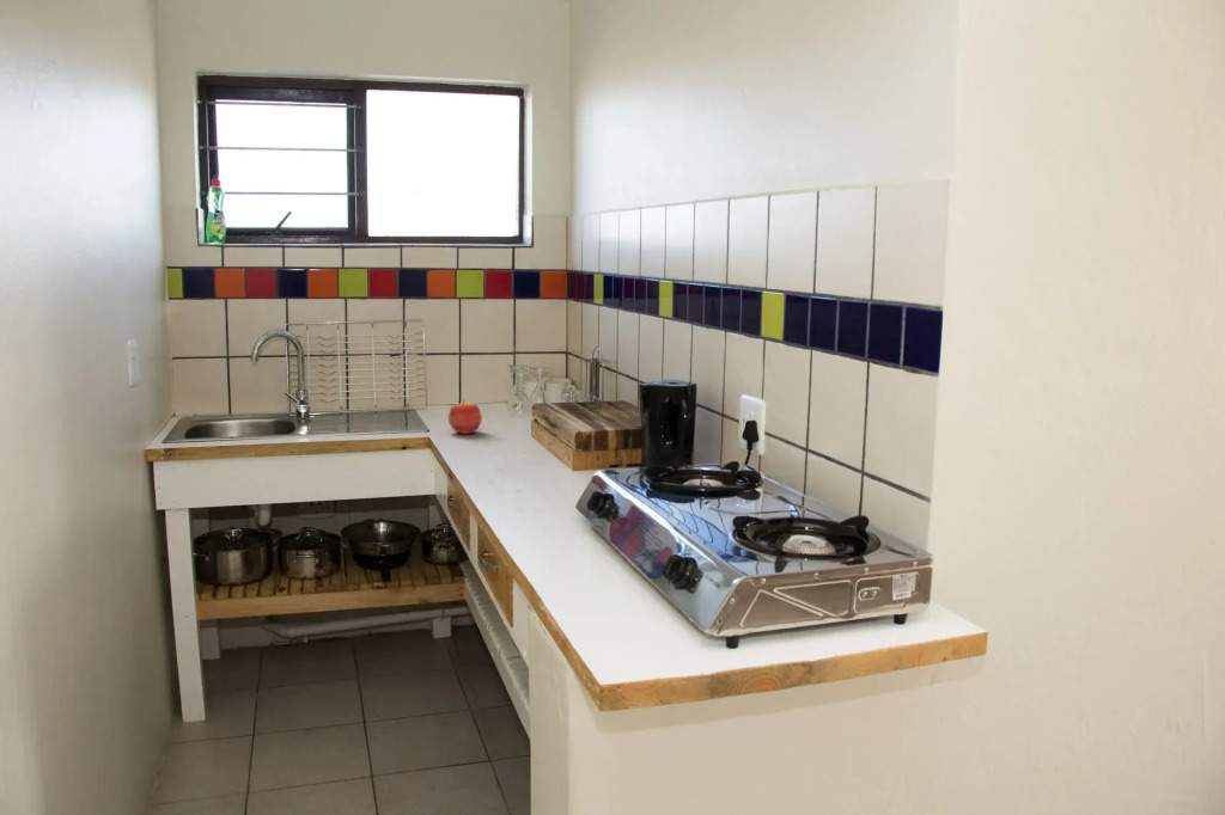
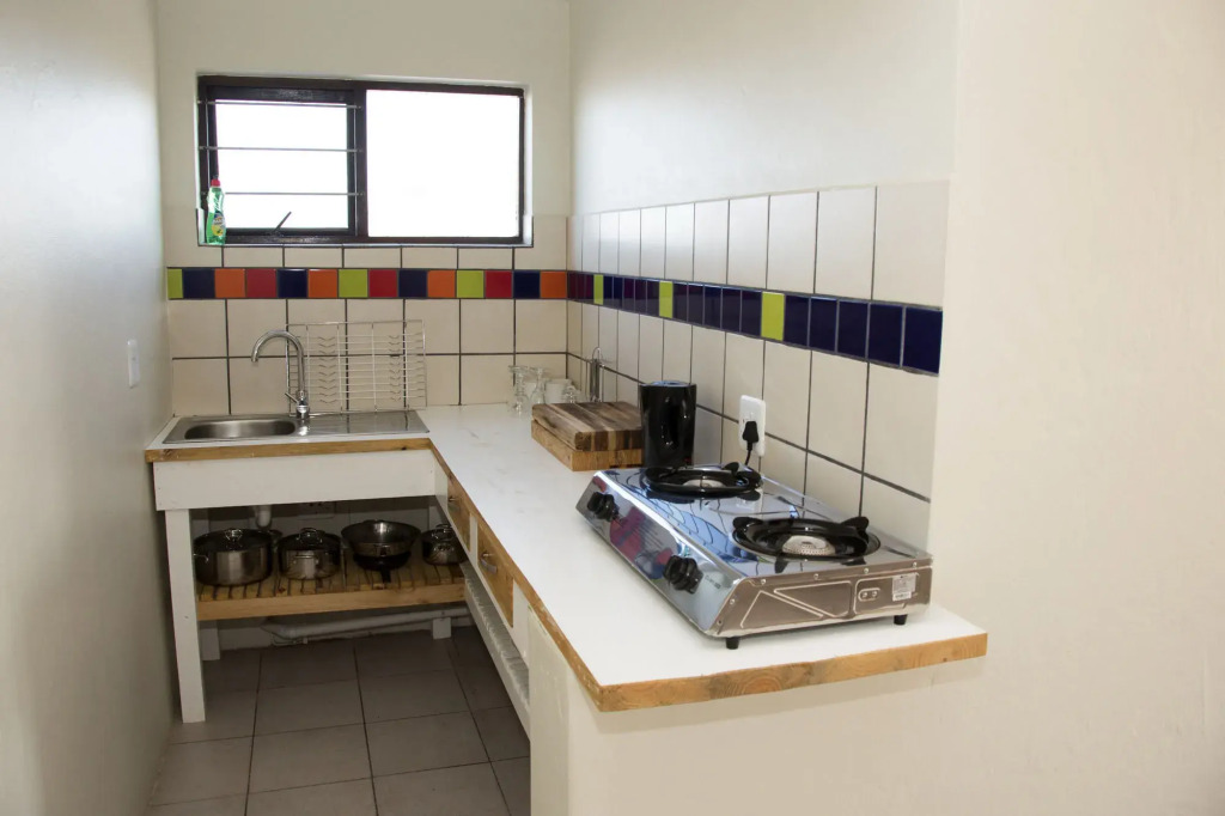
- apple (465, 415)
